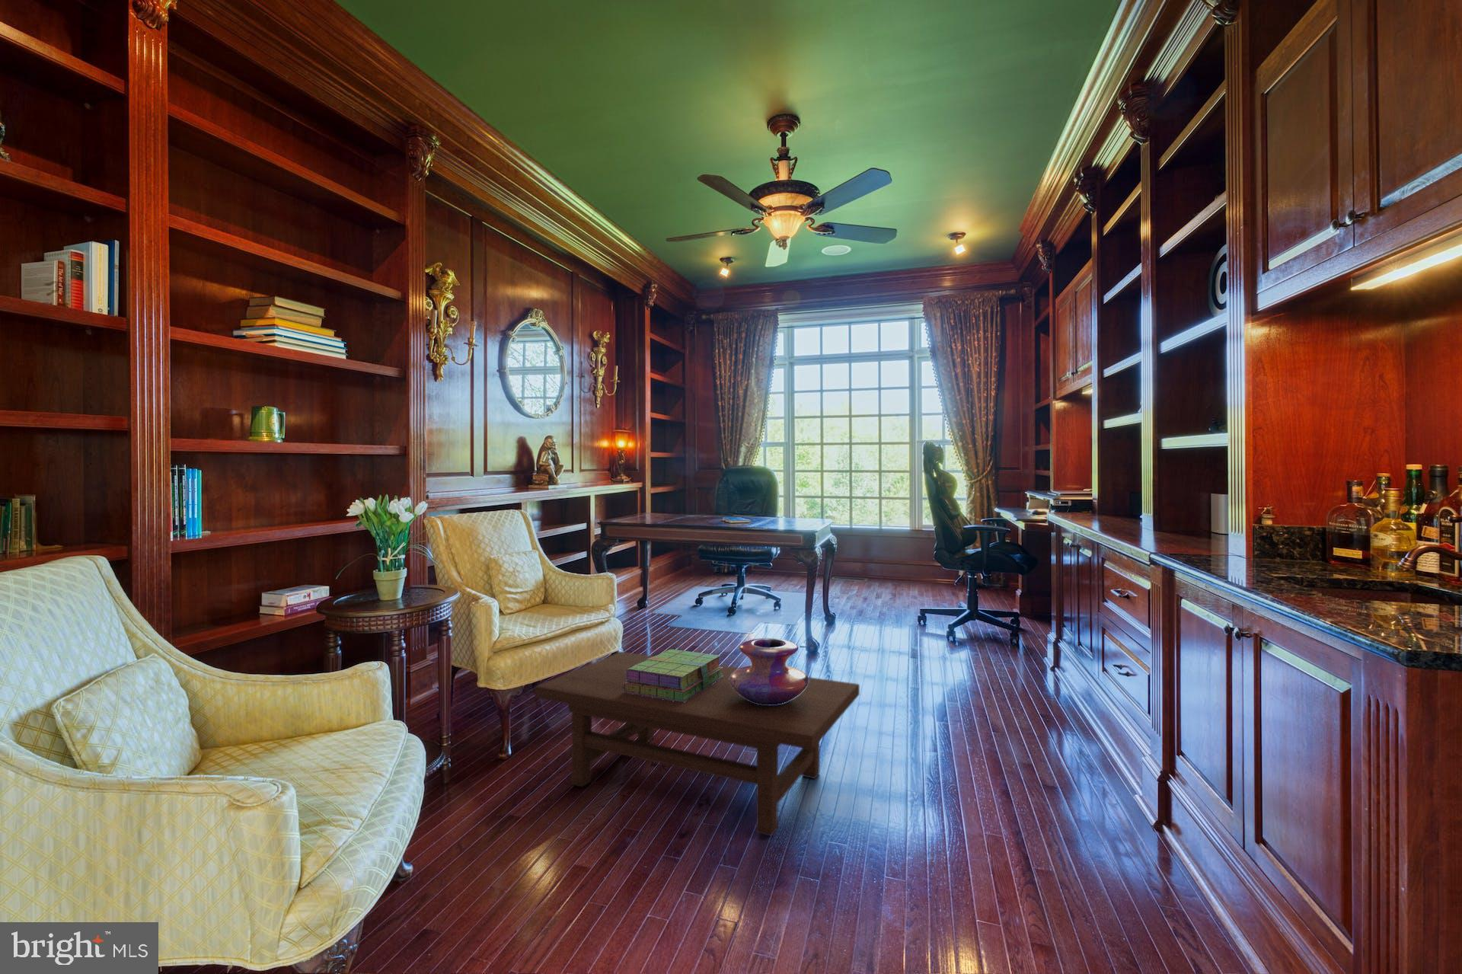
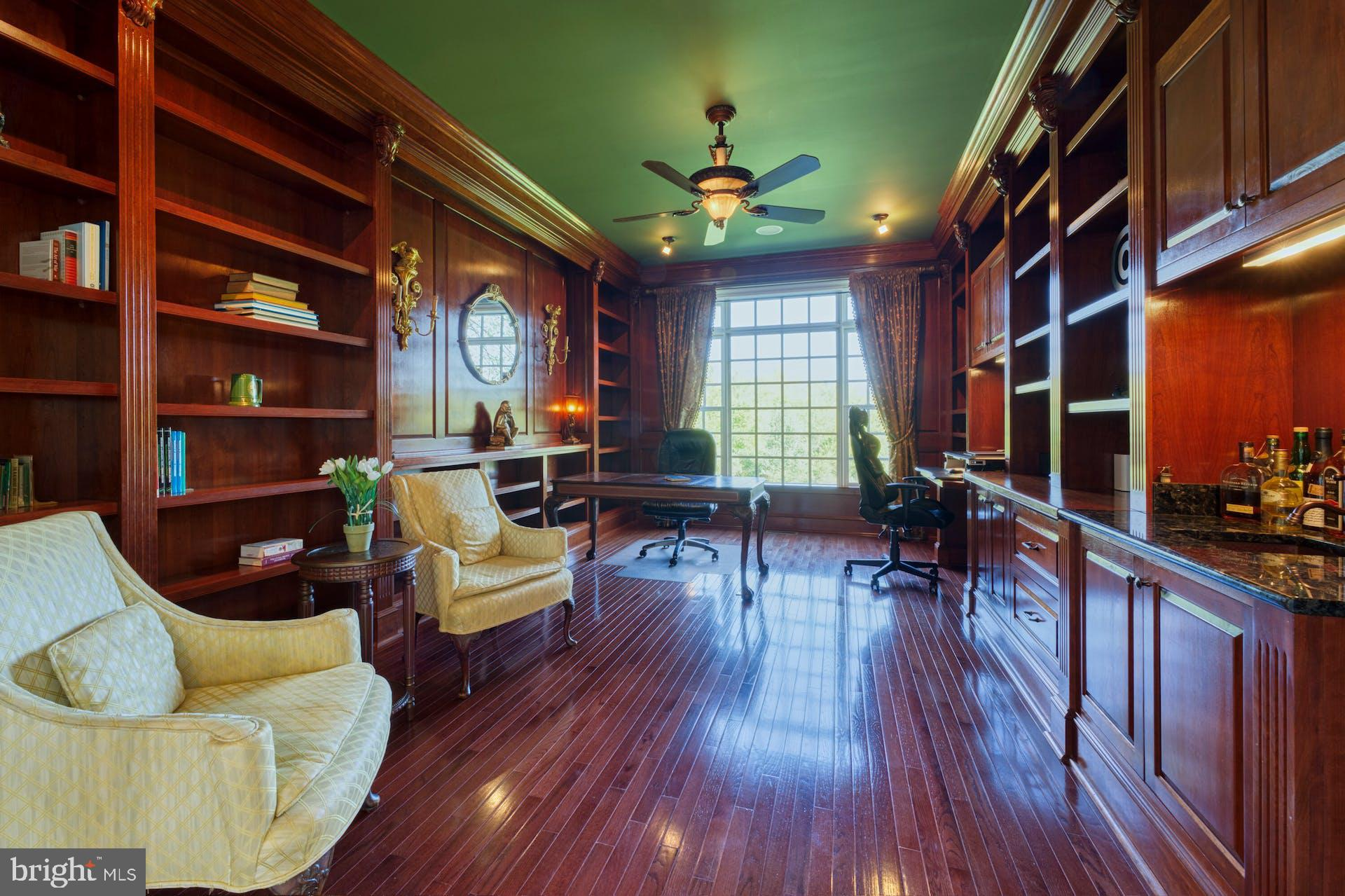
- decorative vase (769, 670)
- stack of books (675, 673)
- coffee table (698, 732)
